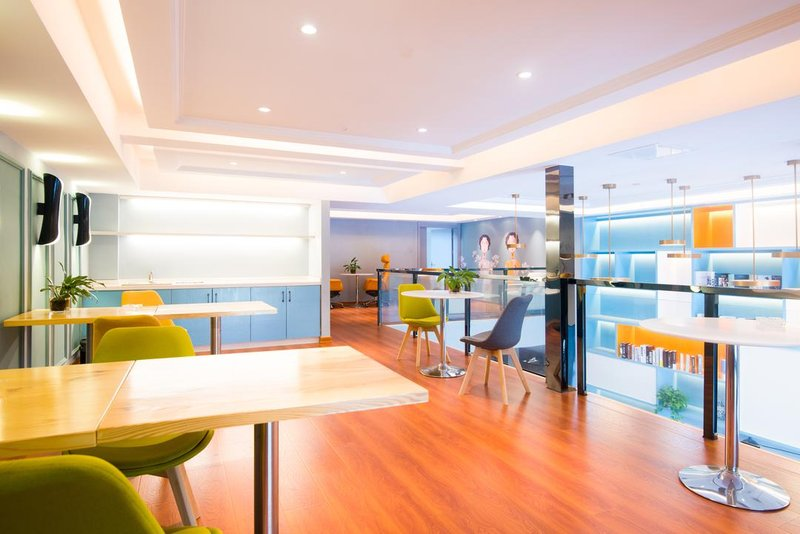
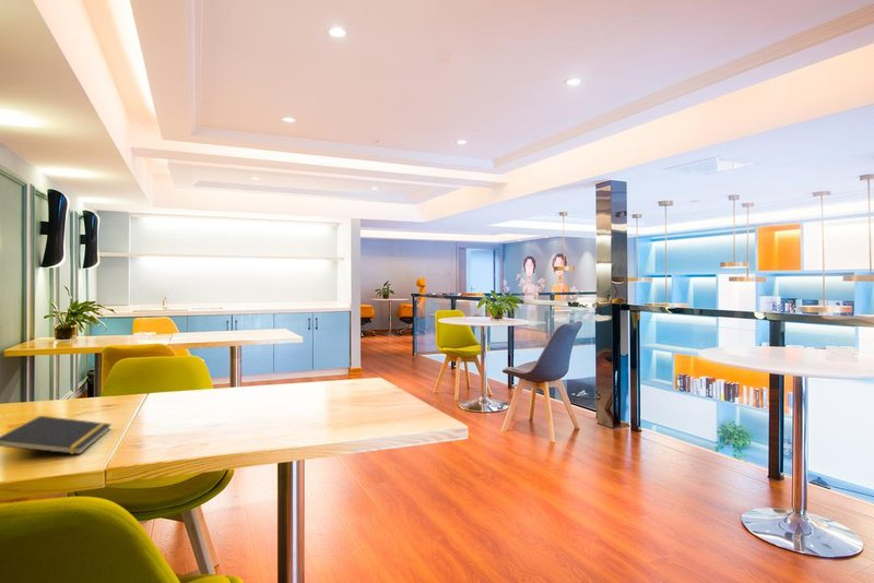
+ notepad (58, 433)
